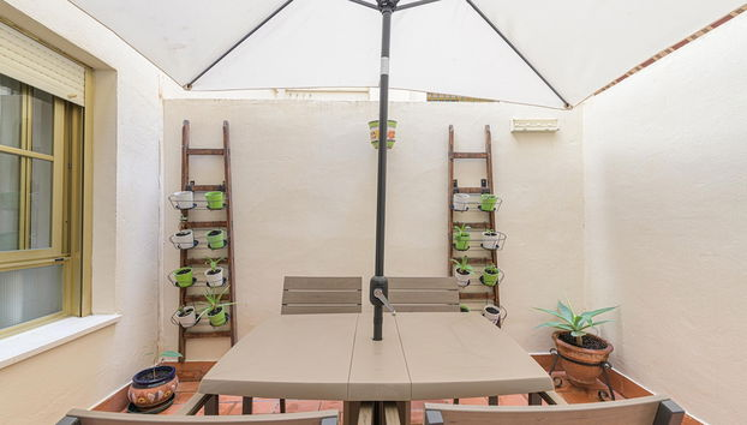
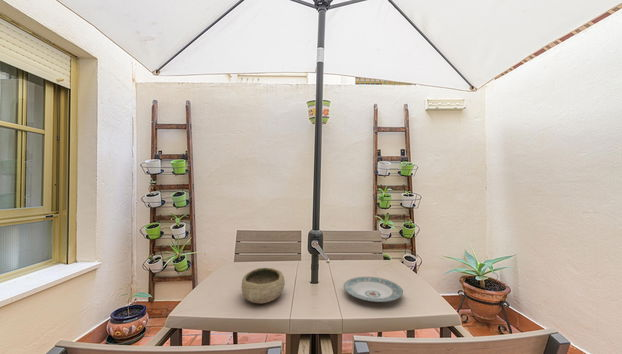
+ plate (372, 291)
+ bowl (263, 285)
